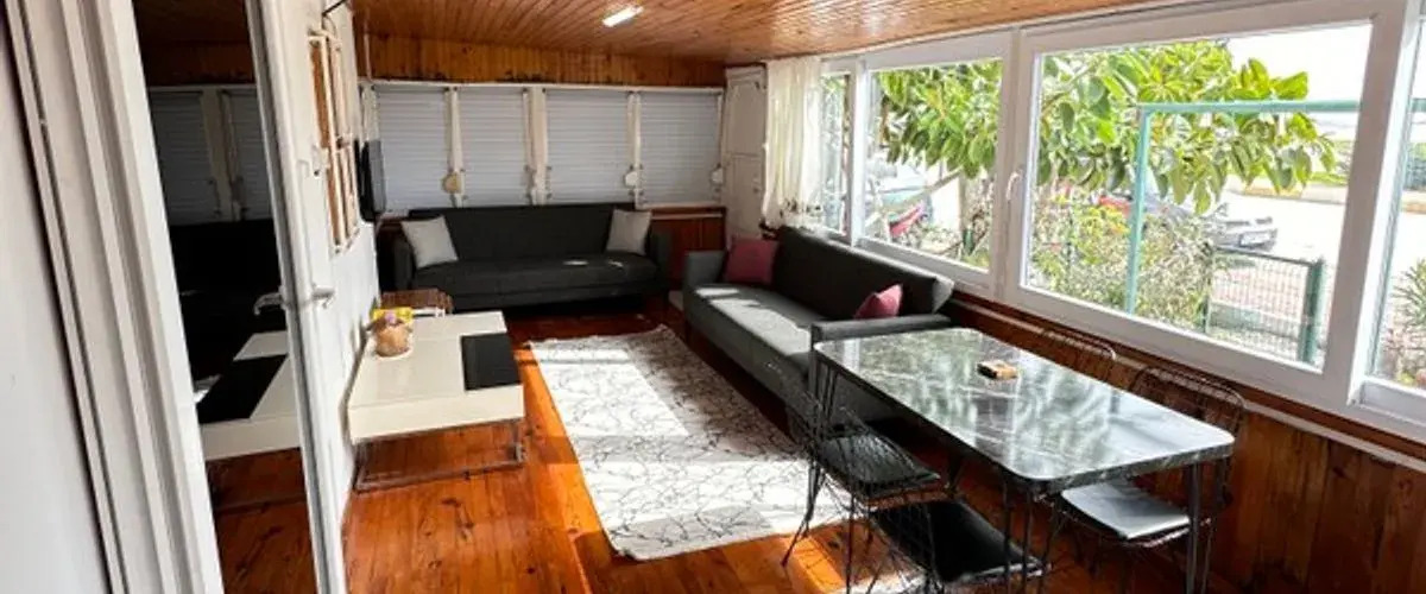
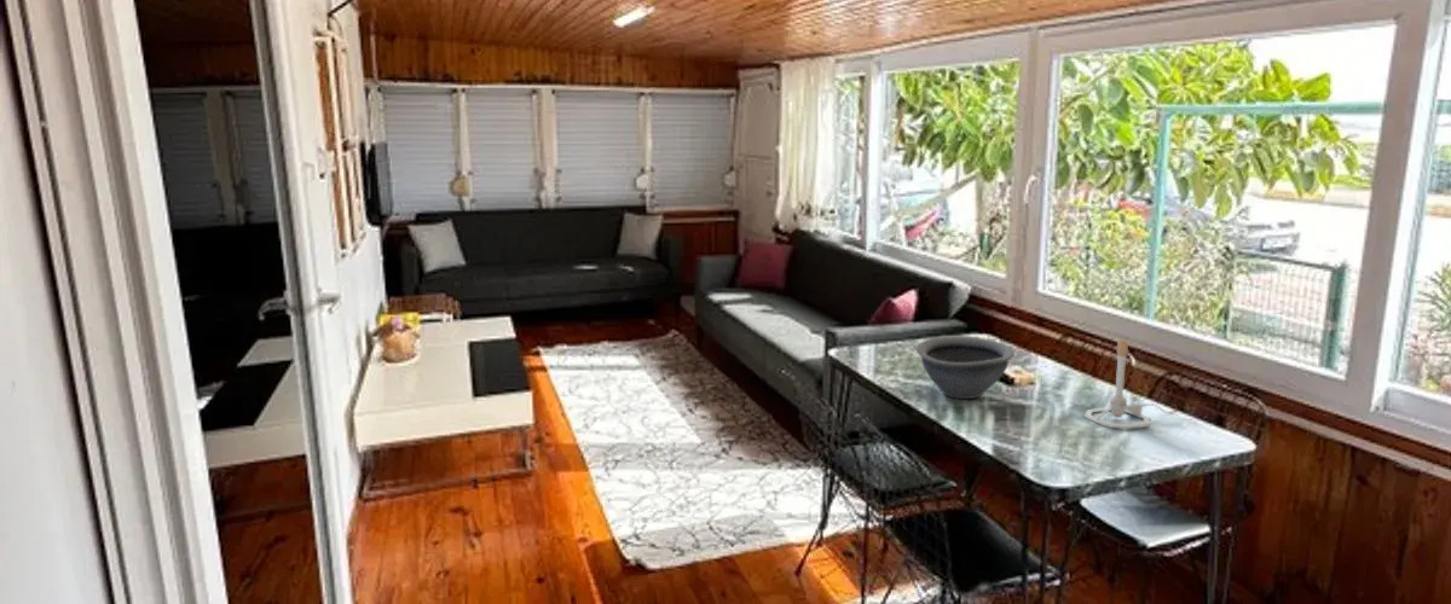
+ bowl (964, 370)
+ lamp base (1123, 377)
